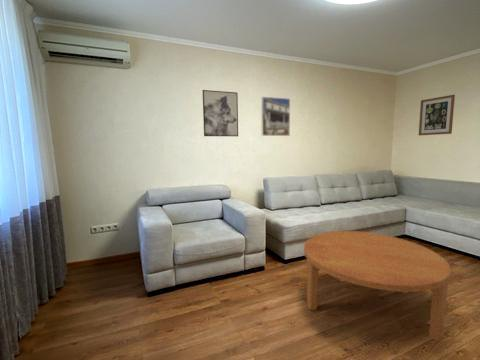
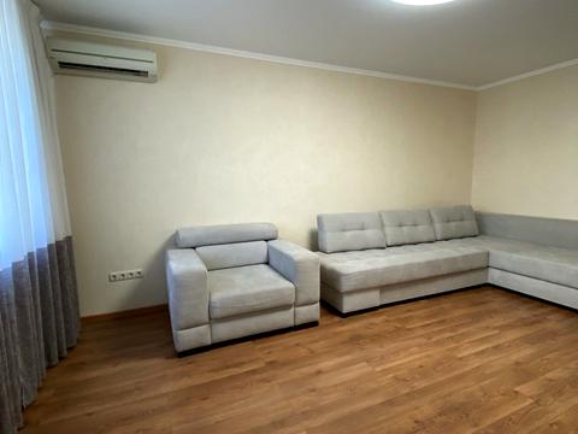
- wall art (220, 114)
- wall art (435, 116)
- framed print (275, 117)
- coffee table (367, 277)
